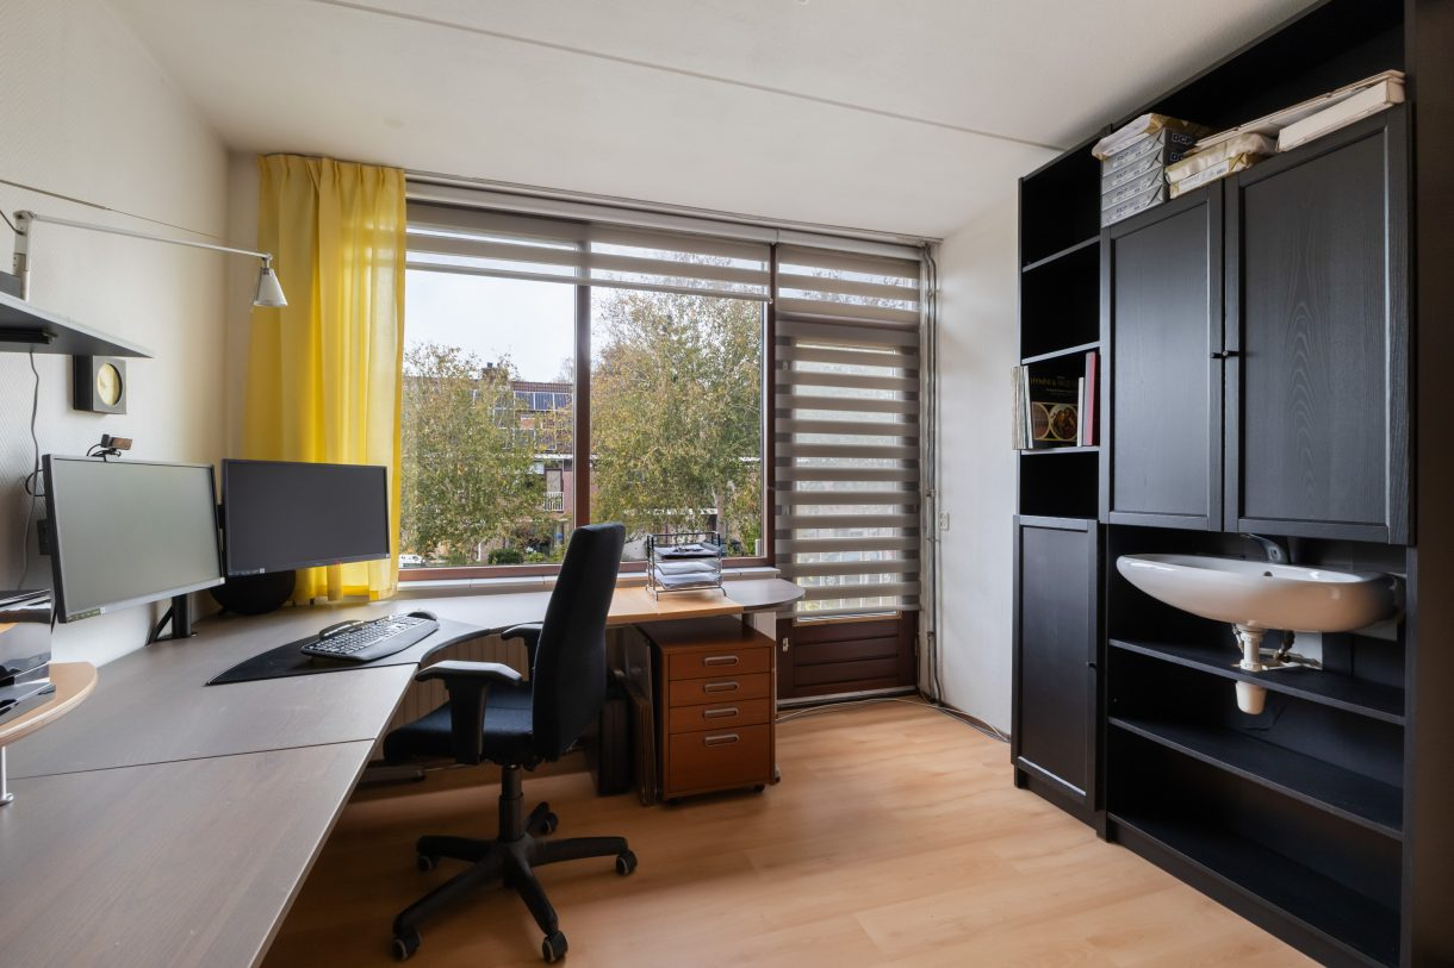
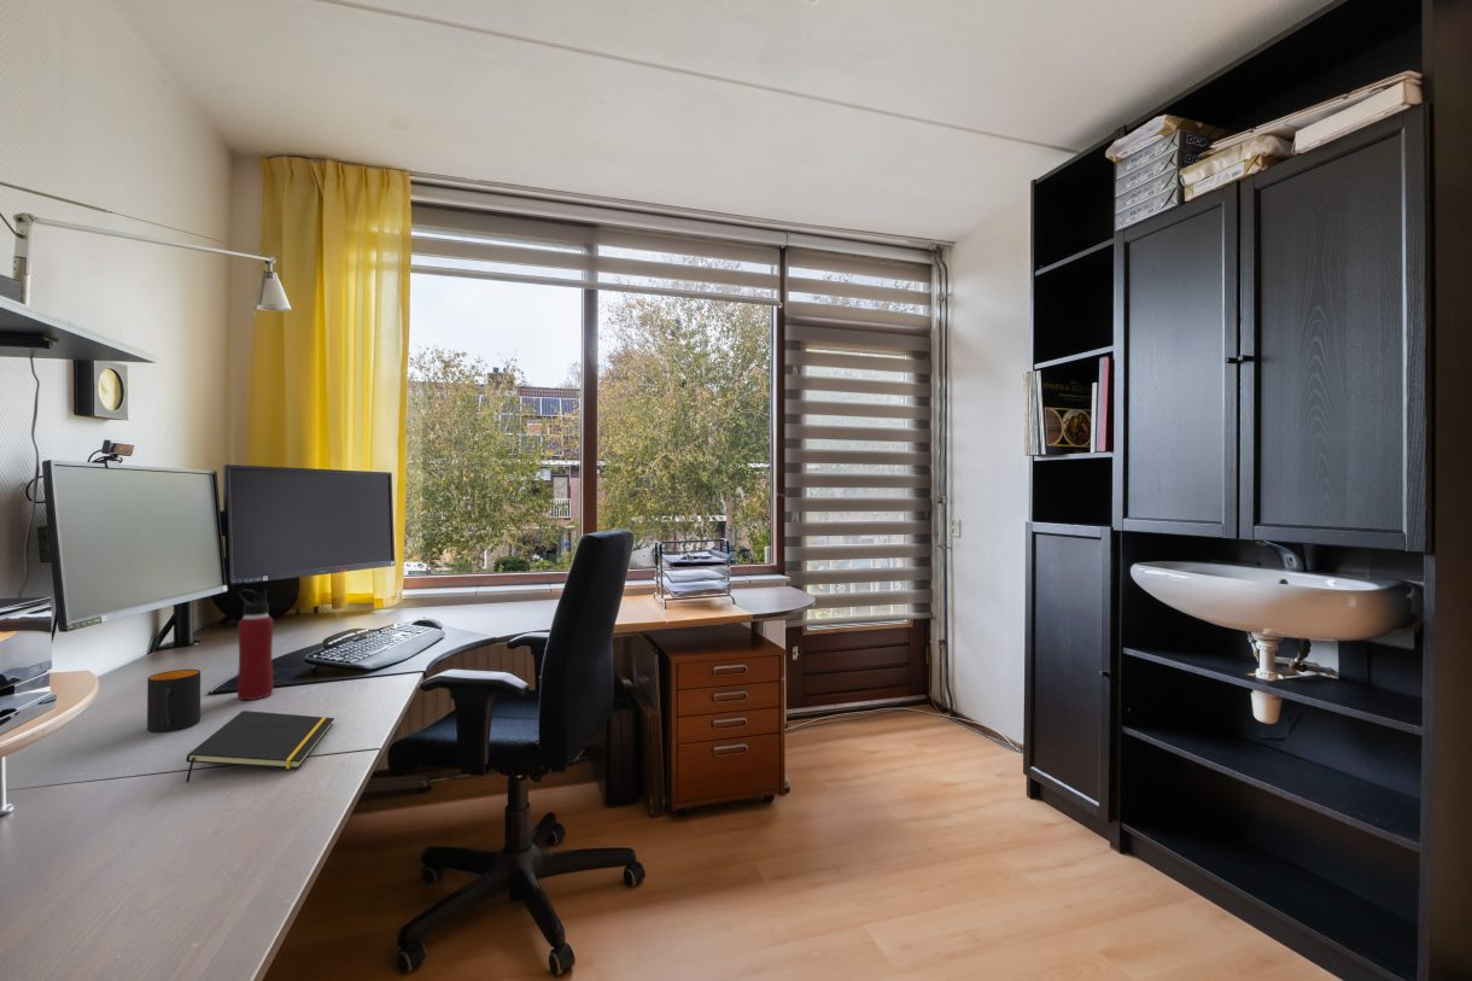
+ notepad (268, 737)
+ mug (171, 701)
+ water bottle (255, 642)
